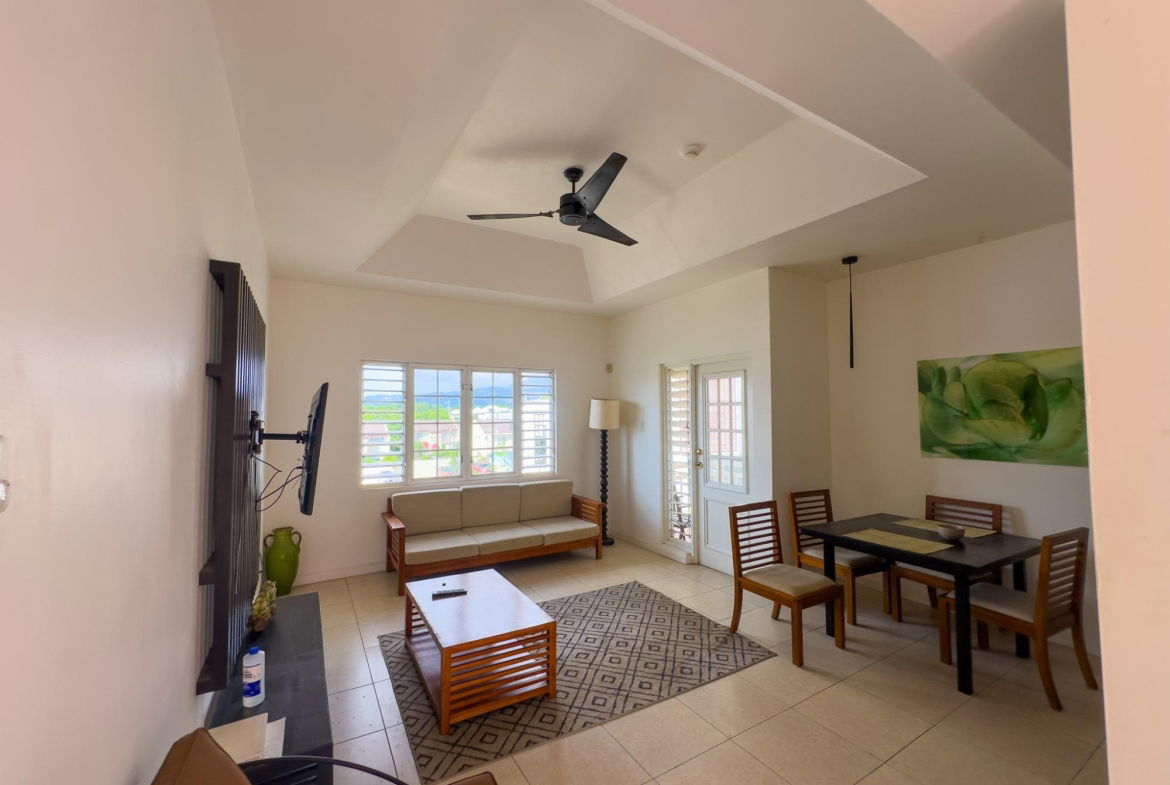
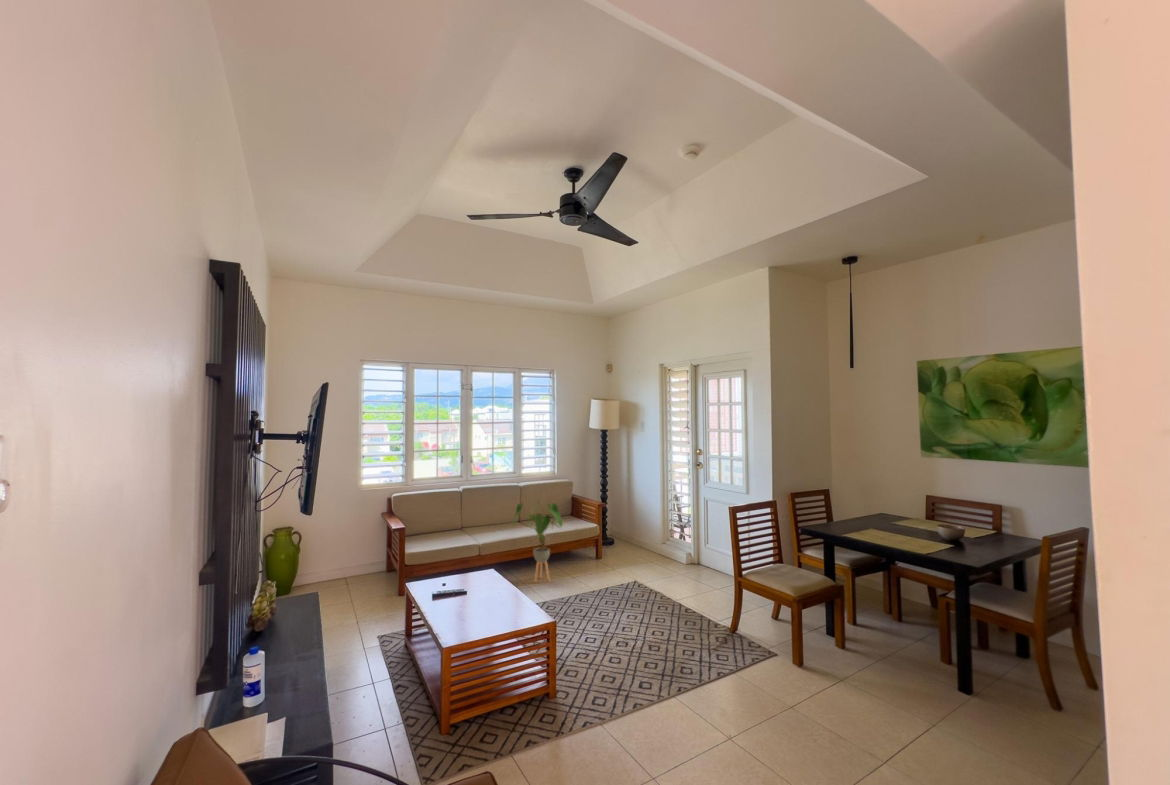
+ house plant (542, 540)
